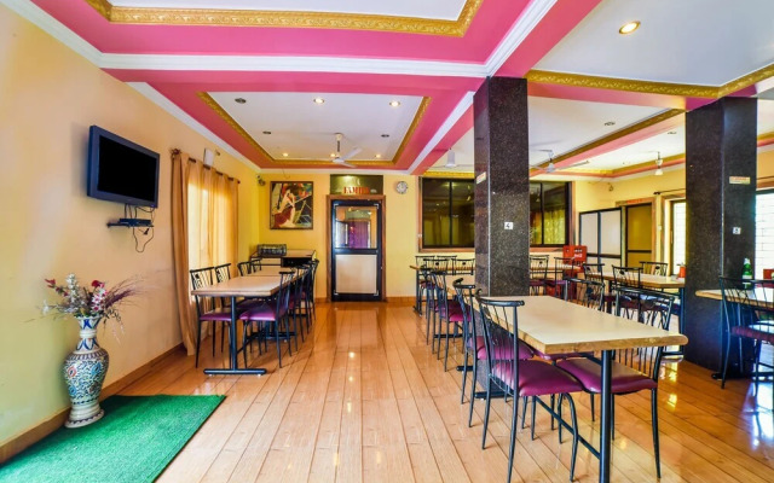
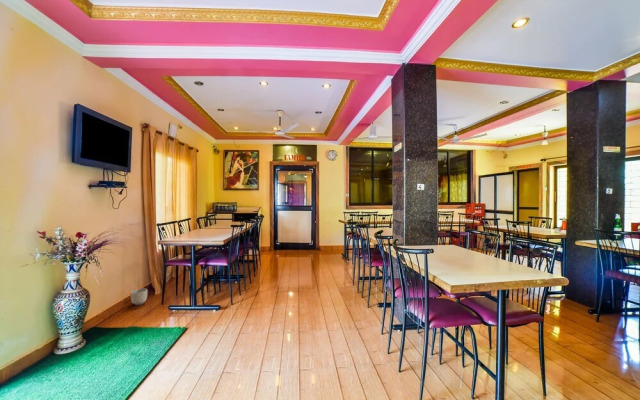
+ planter (139, 297)
